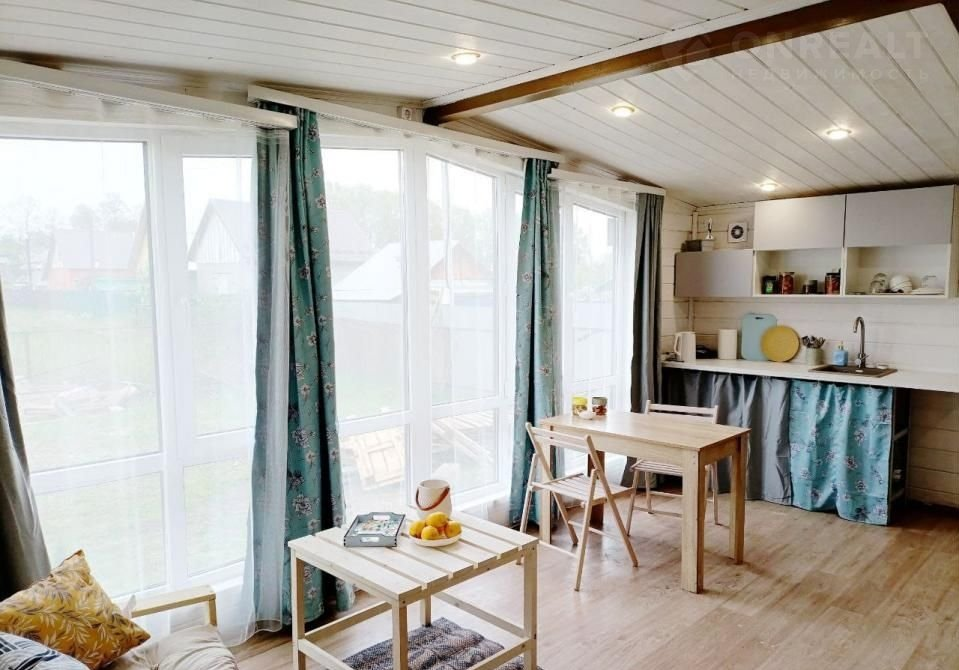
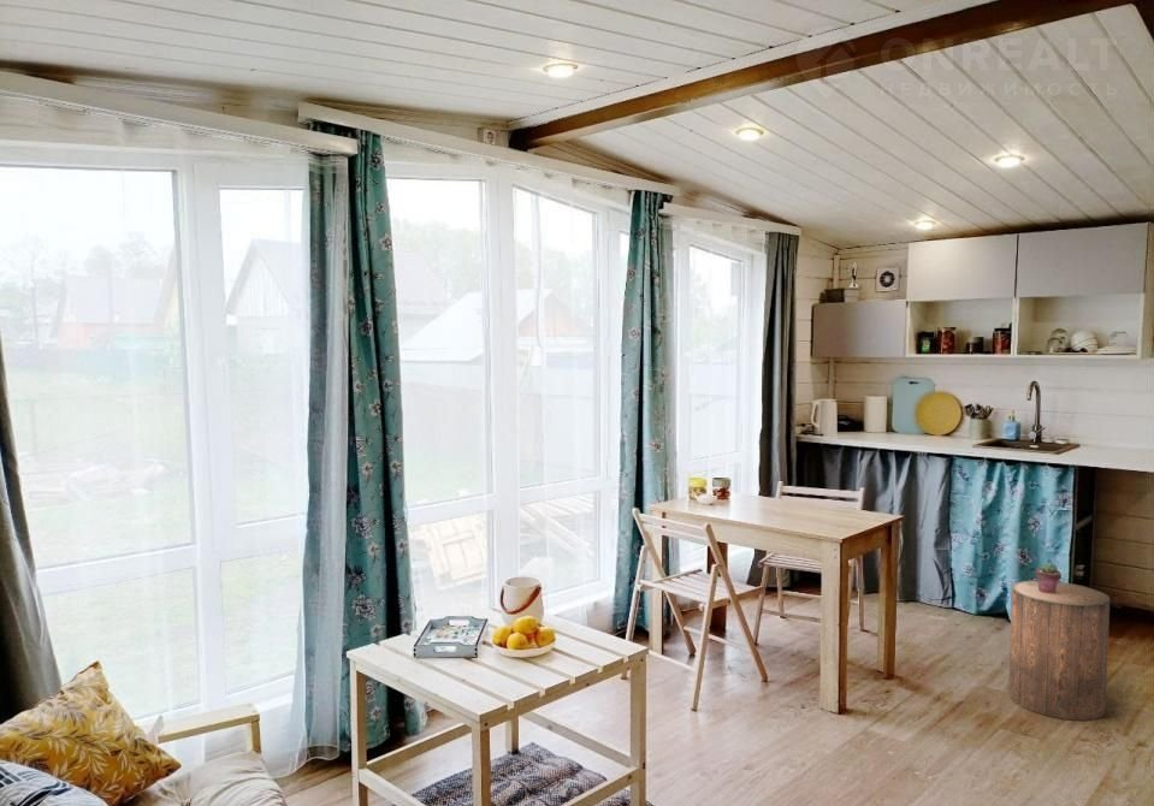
+ stool (1058, 646)
+ potted succulent (1048, 576)
